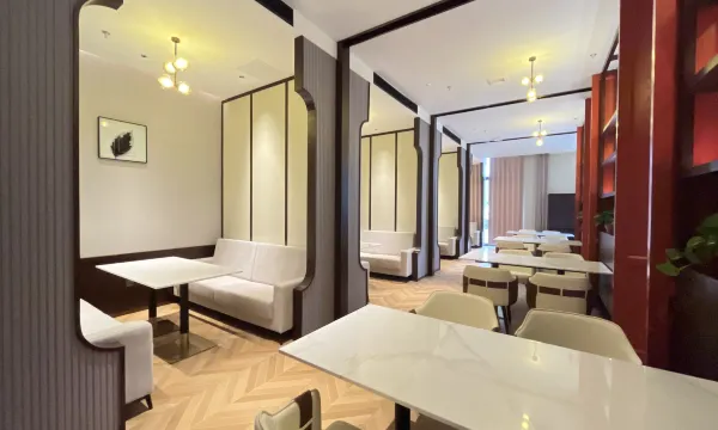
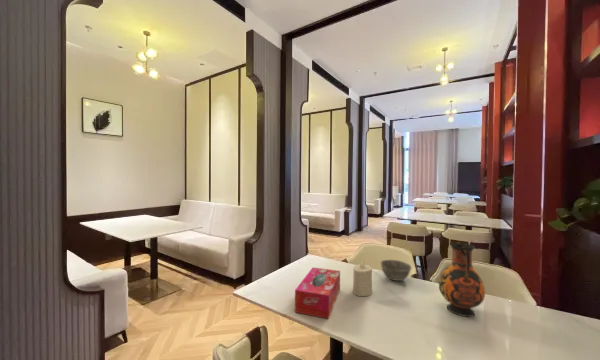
+ vase (461, 277)
+ candle (362, 277)
+ bowl (395, 271)
+ tissue box (319, 289)
